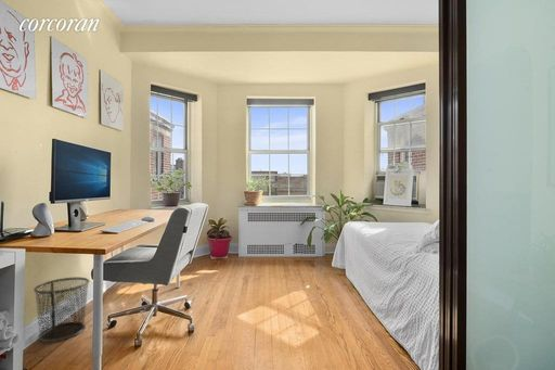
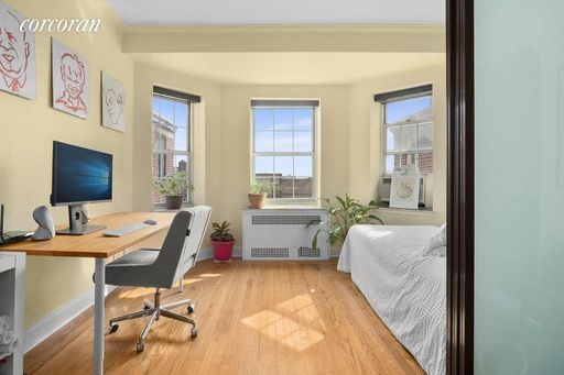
- waste bin (62, 308)
